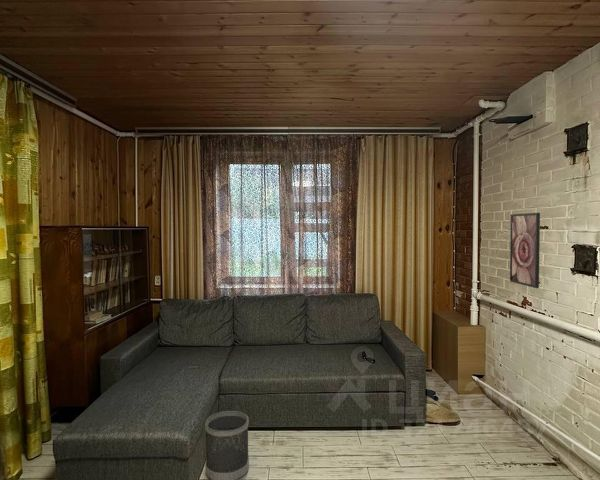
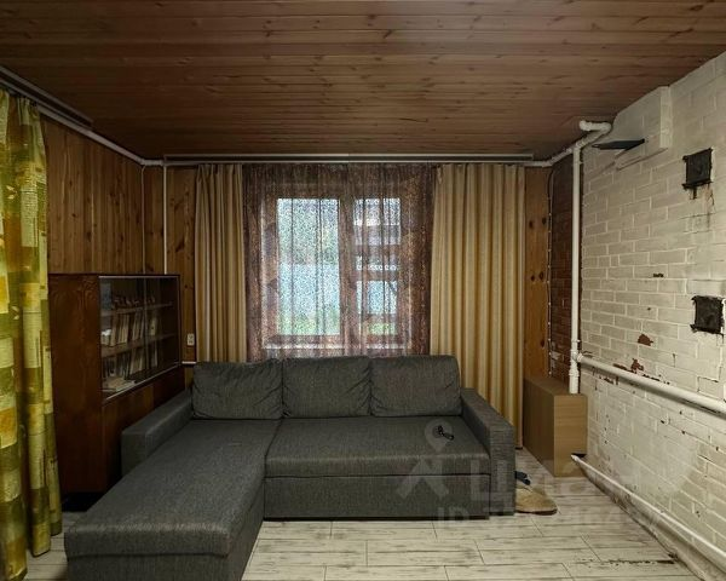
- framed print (524, 249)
- wastebasket (227, 445)
